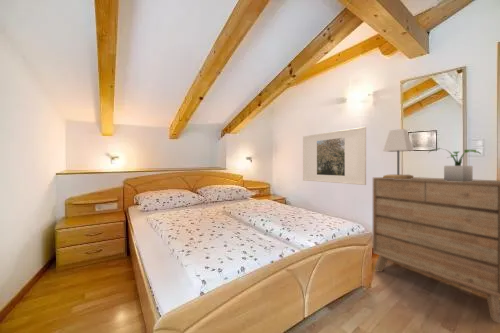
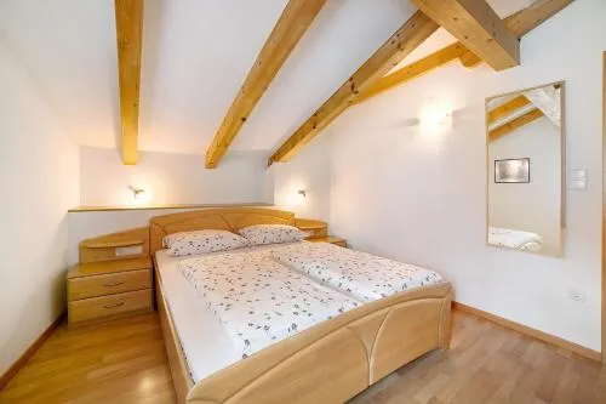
- lamp (398, 154)
- potted plant (455, 163)
- dresser (436, 232)
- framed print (330, 157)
